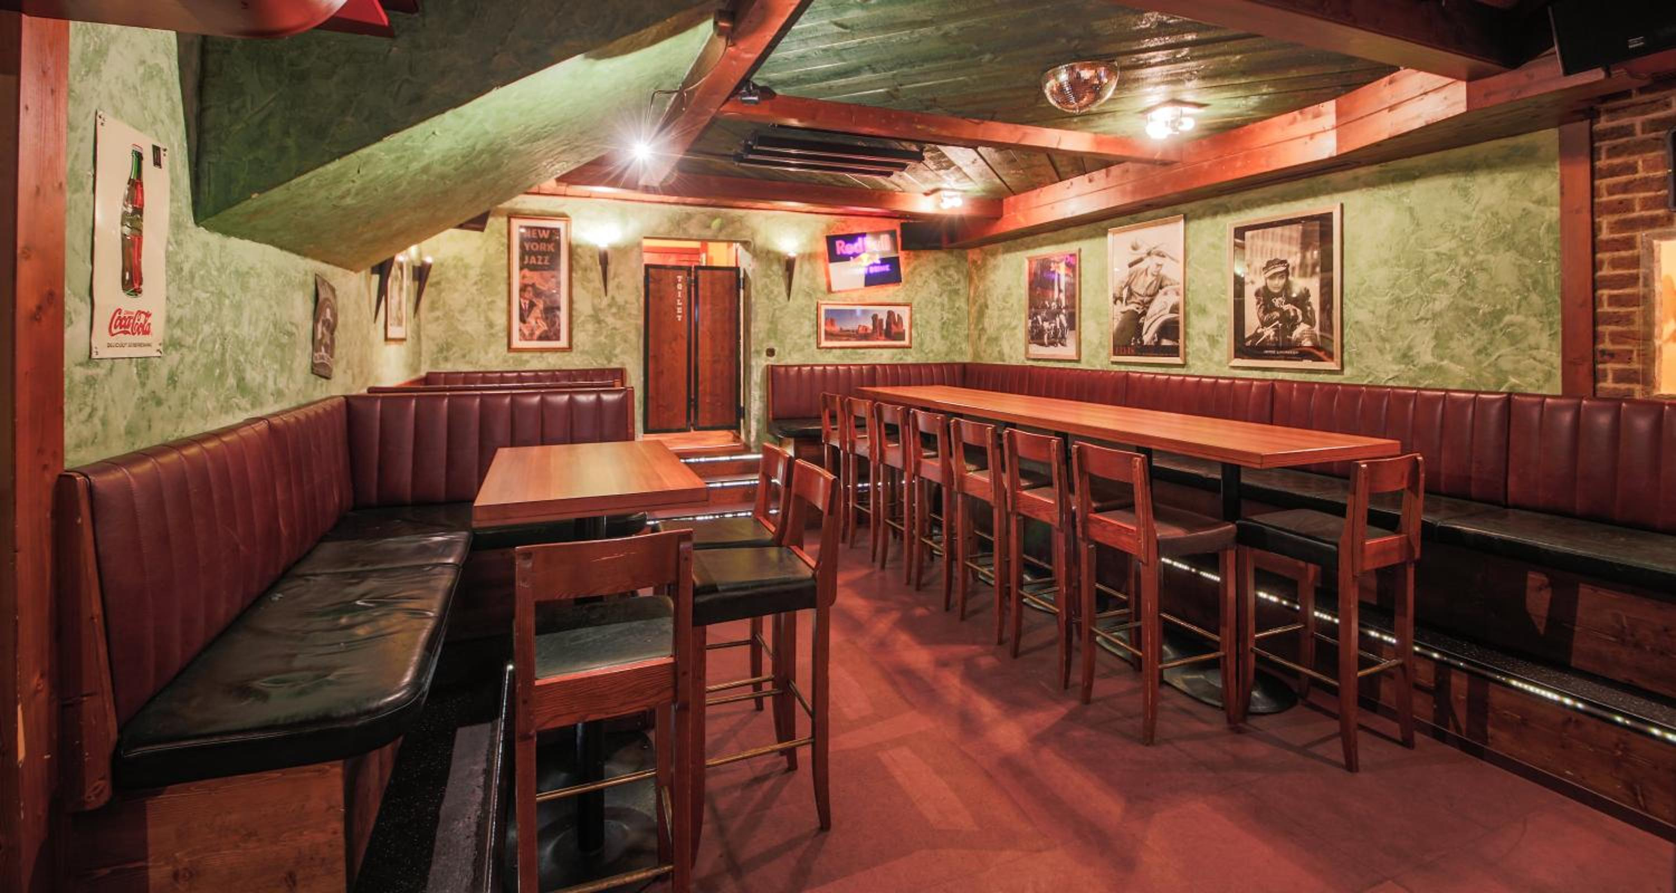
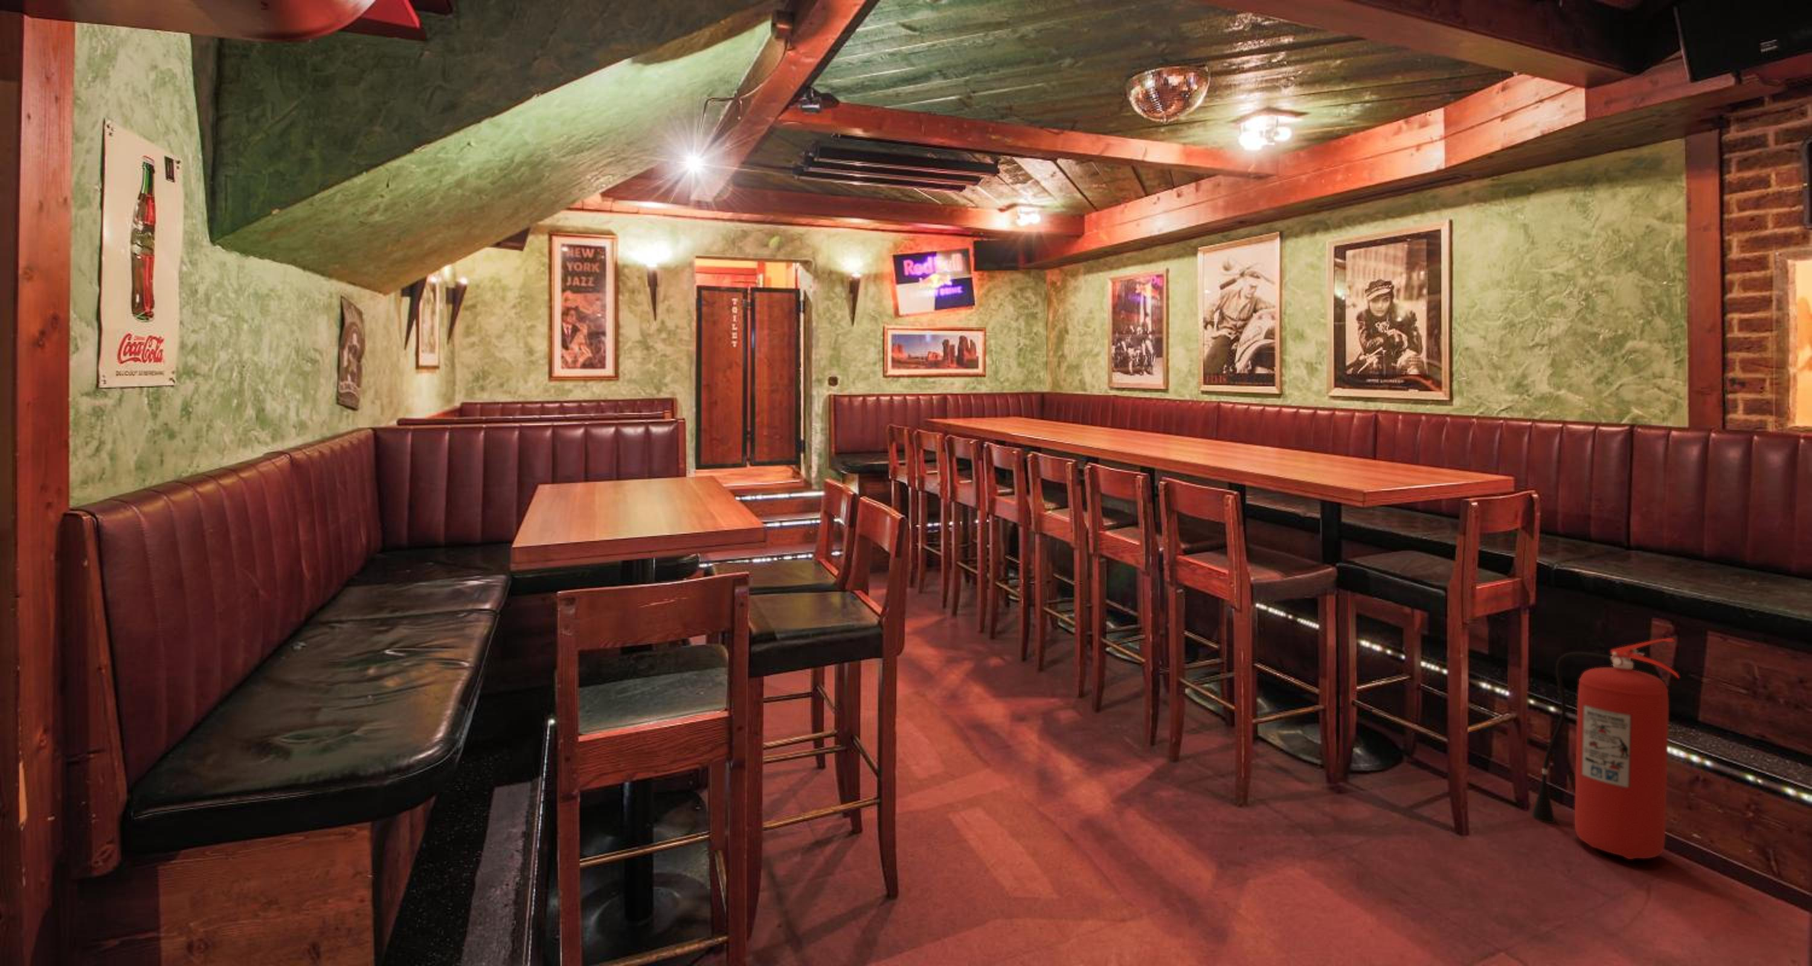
+ fire extinguisher (1601, 735)
